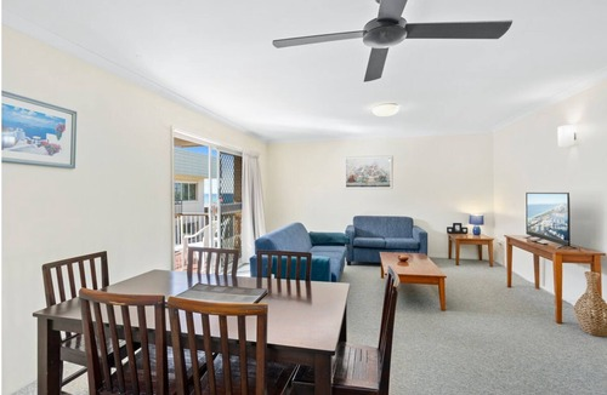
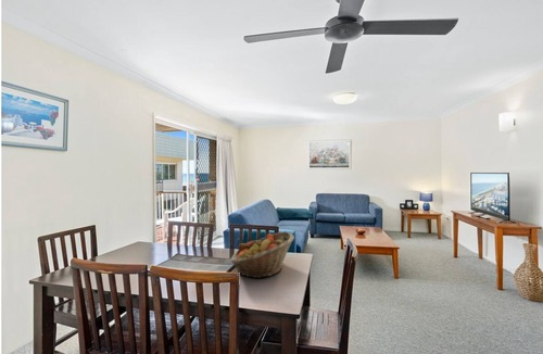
+ fruit basket (263, 251)
